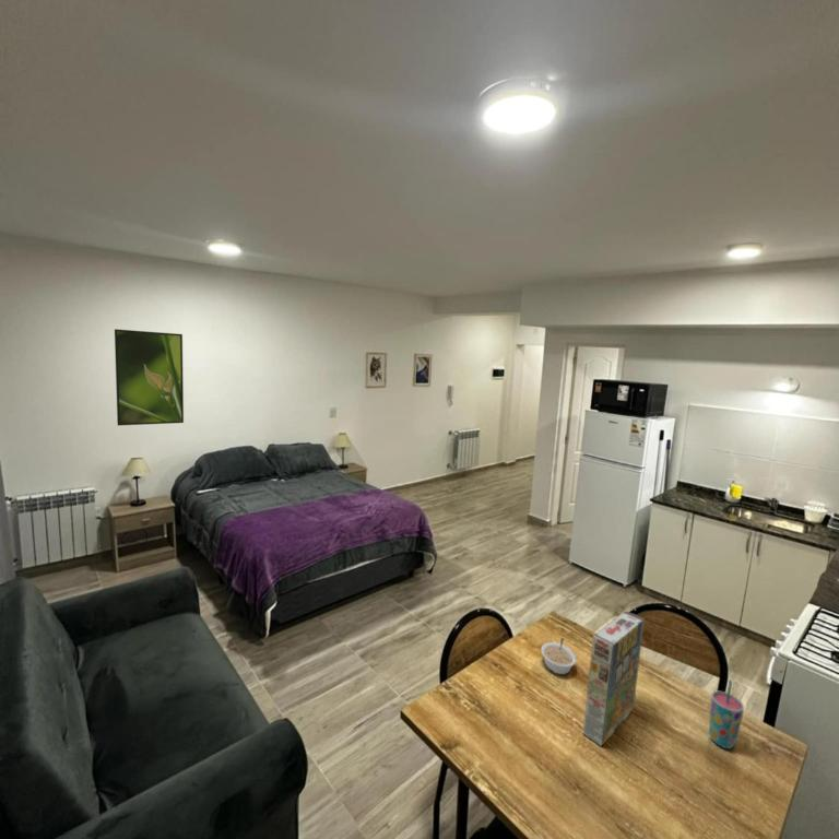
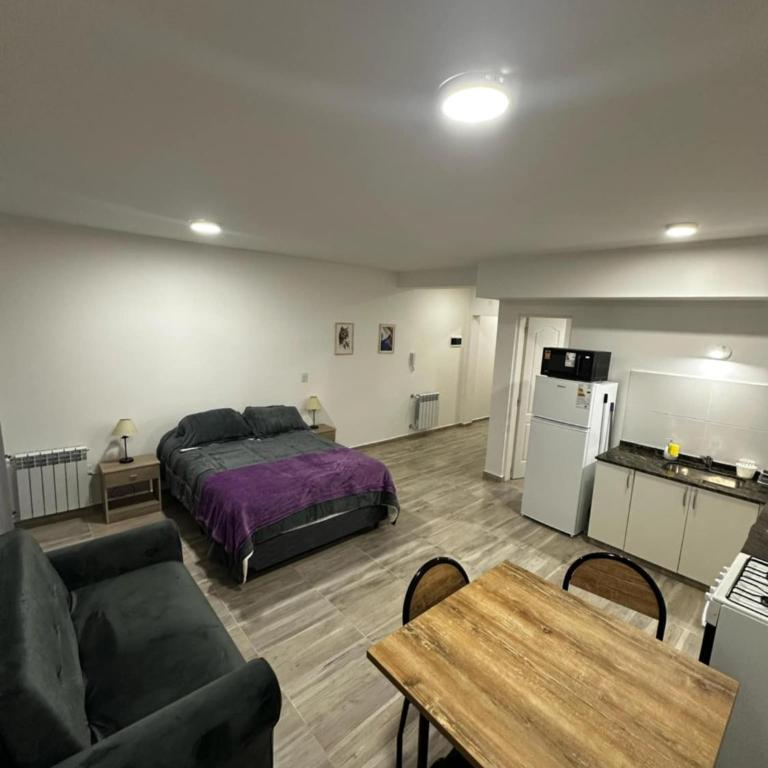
- cup (725, 710)
- cereal box (614, 674)
- legume (557, 658)
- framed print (151, 378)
